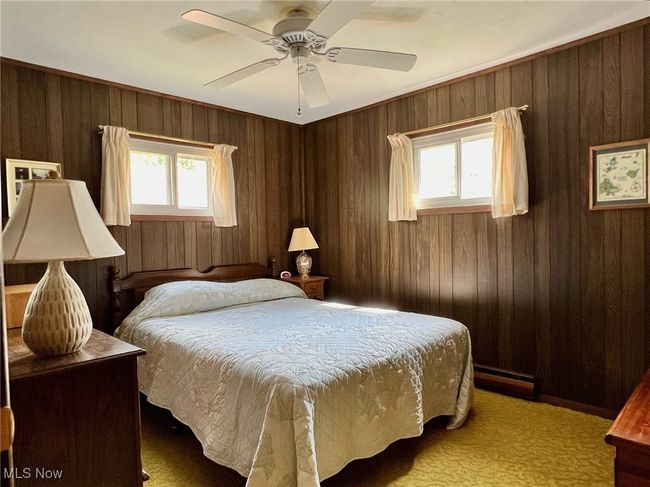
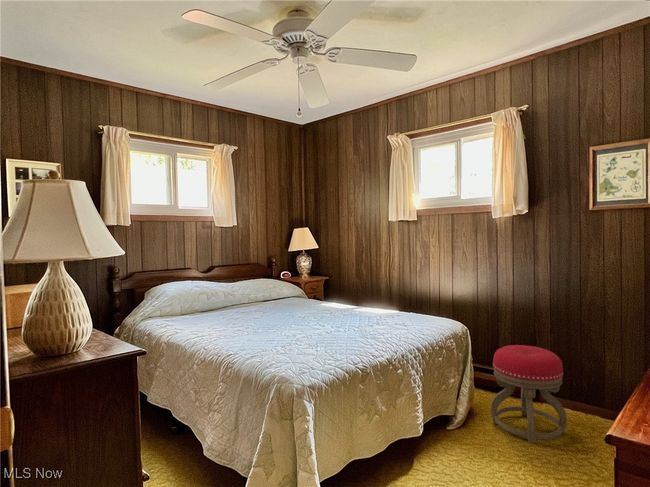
+ stool (527, 389)
